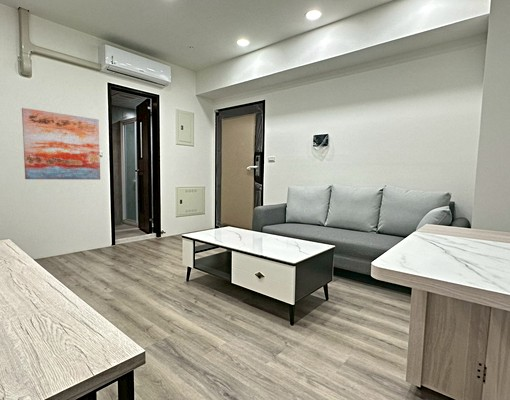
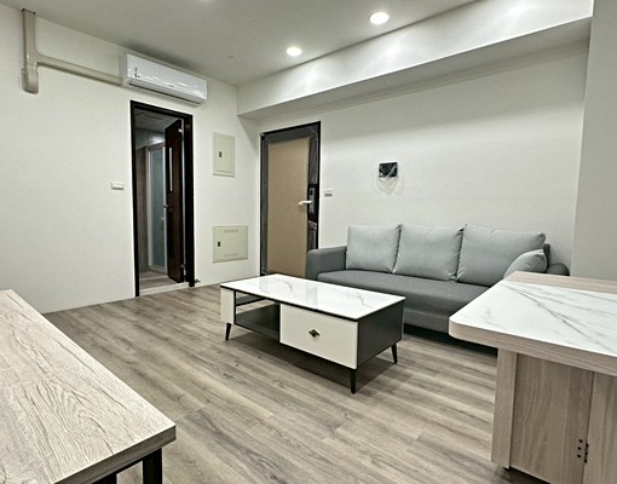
- wall art (64, 147)
